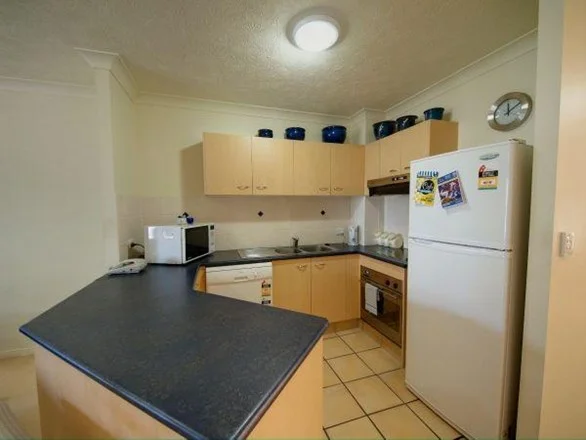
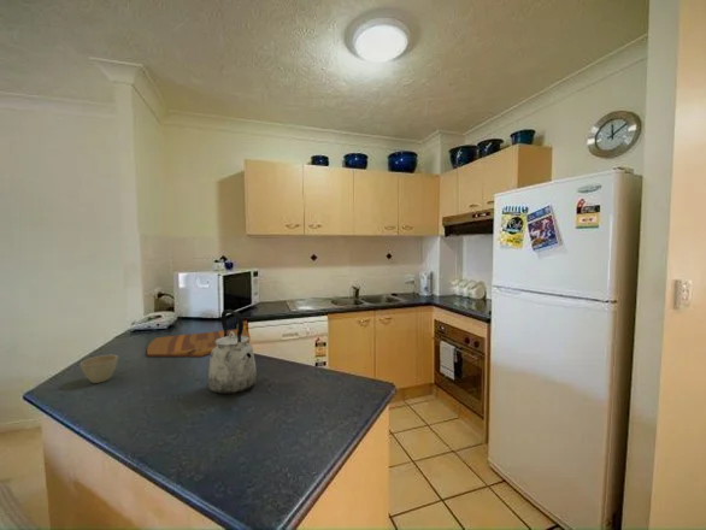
+ kettle (235, 351)
+ cutting board (201, 342)
+ flower pot (100, 370)
